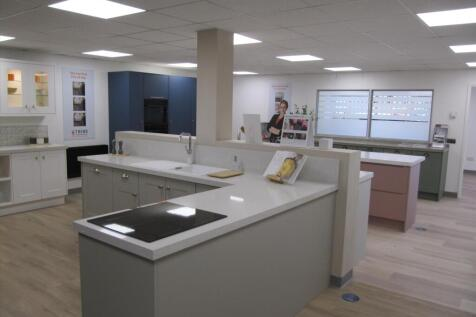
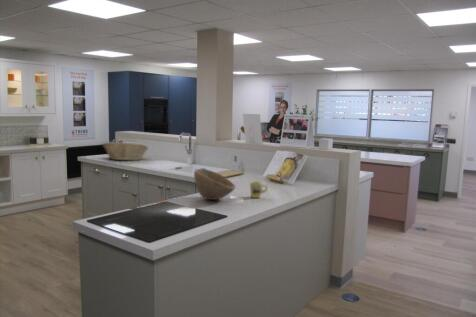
+ fruit basket (125, 150)
+ bowl (214, 184)
+ mug (258, 189)
